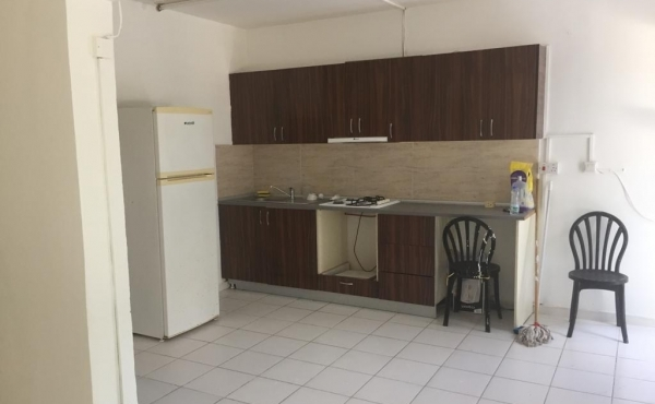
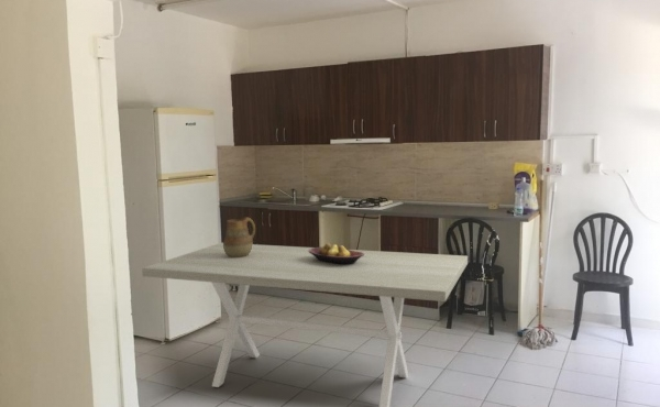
+ pitcher (239, 235)
+ dining table (310, 322)
+ fruit bowl (336, 252)
